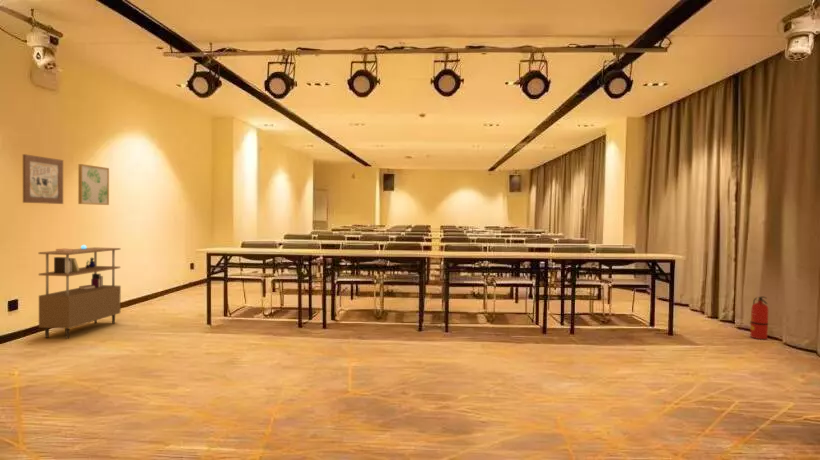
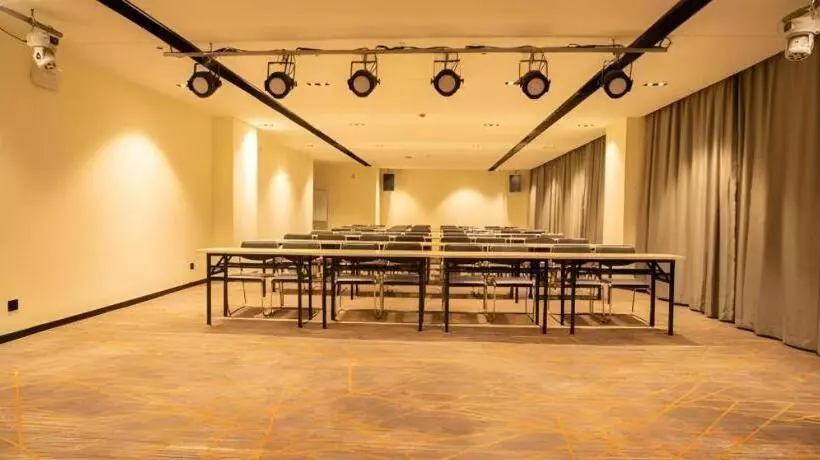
- wall art (94, 185)
- wall art (43, 180)
- shelving unit (82, 287)
- fire extinguisher (759, 316)
